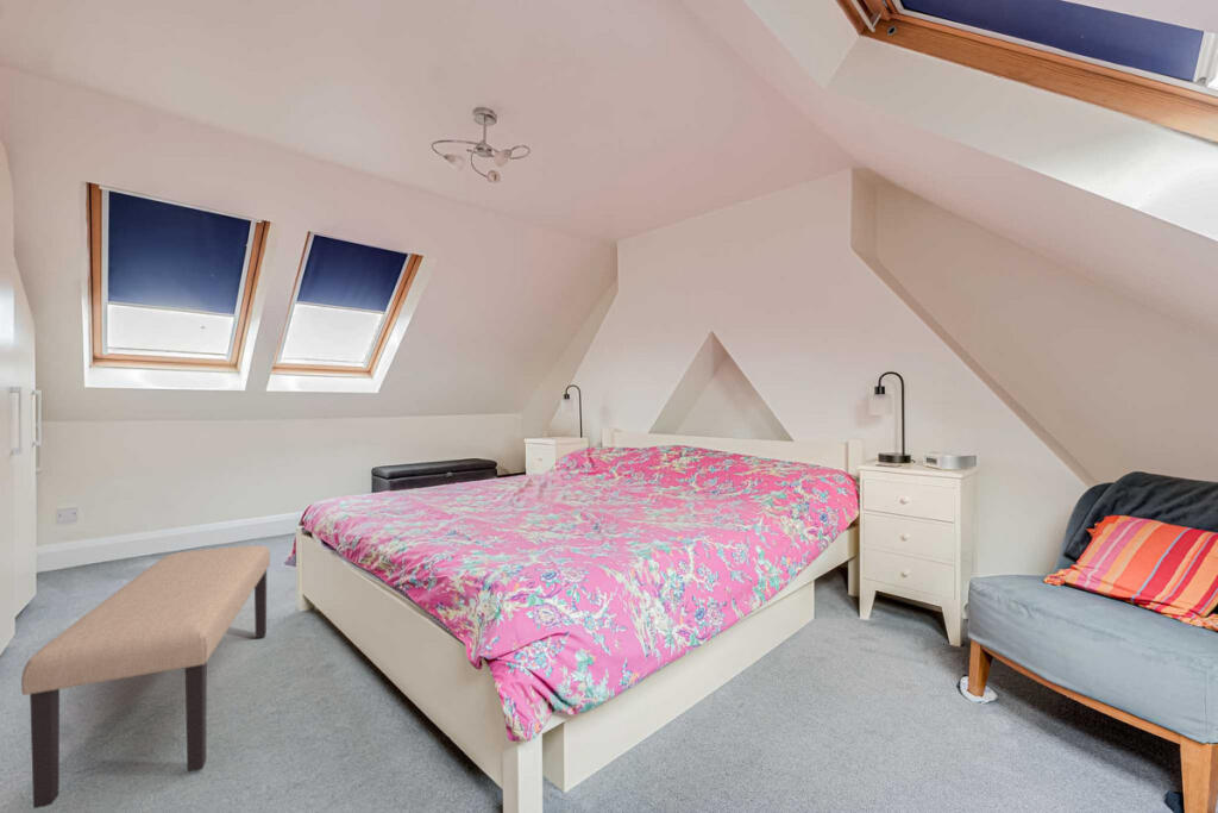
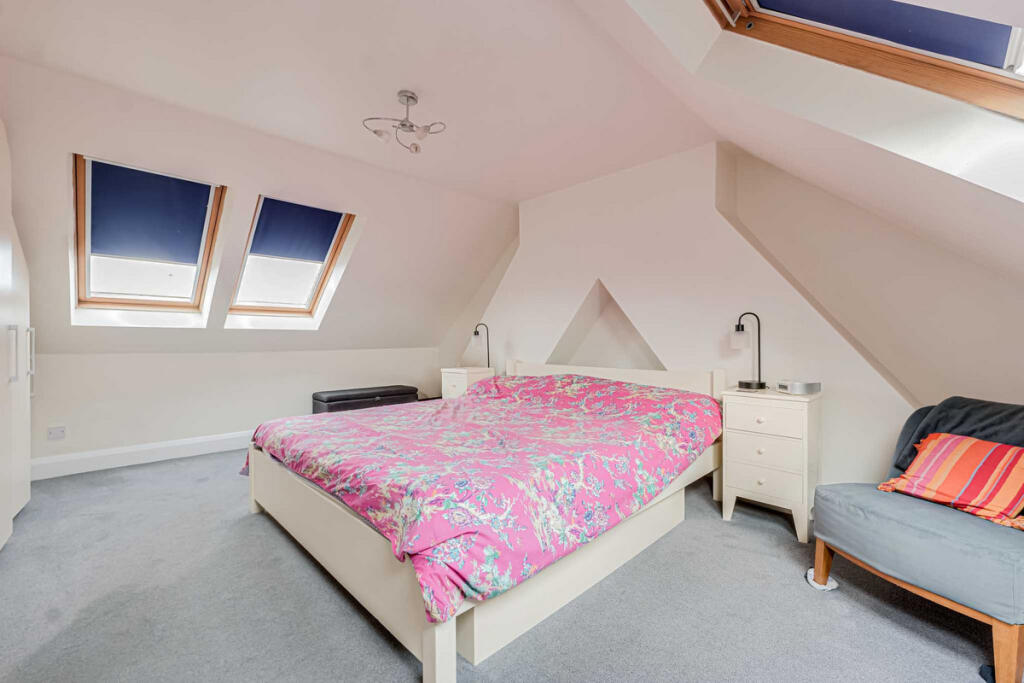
- bench (181, 638)
